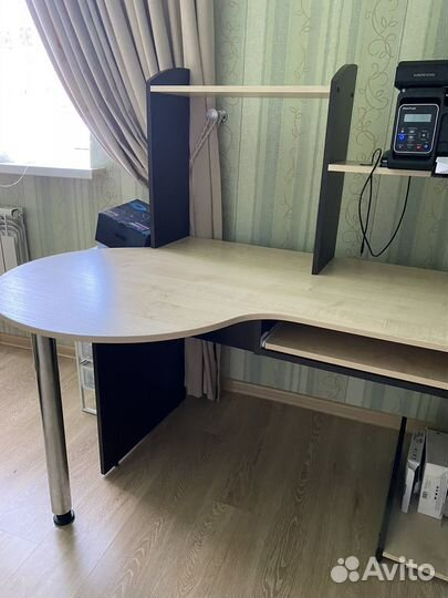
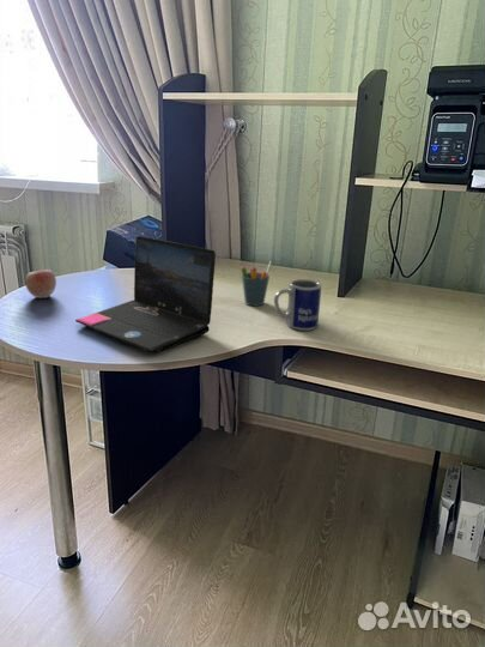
+ pen holder (255, 282)
+ mug (296, 304)
+ apple (41, 283)
+ laptop (143, 289)
